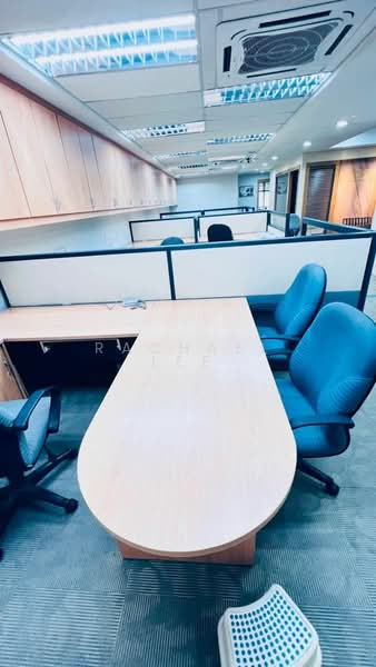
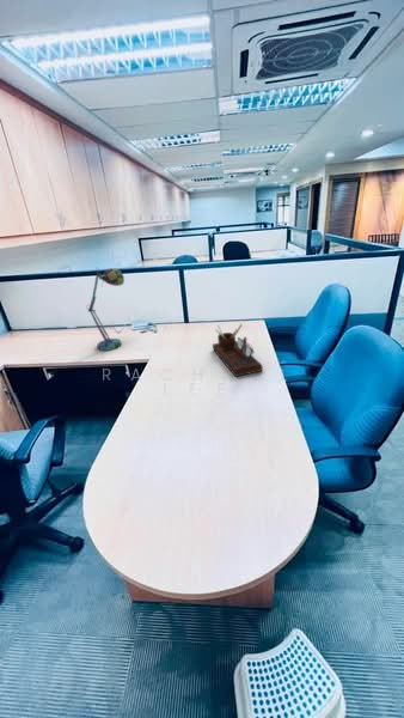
+ desk lamp (94, 310)
+ desk organizer (234, 342)
